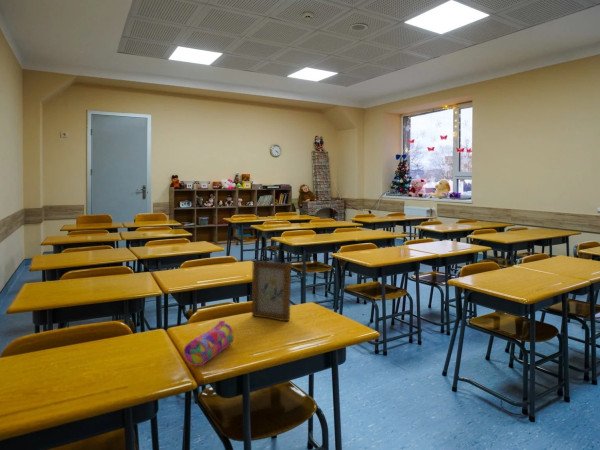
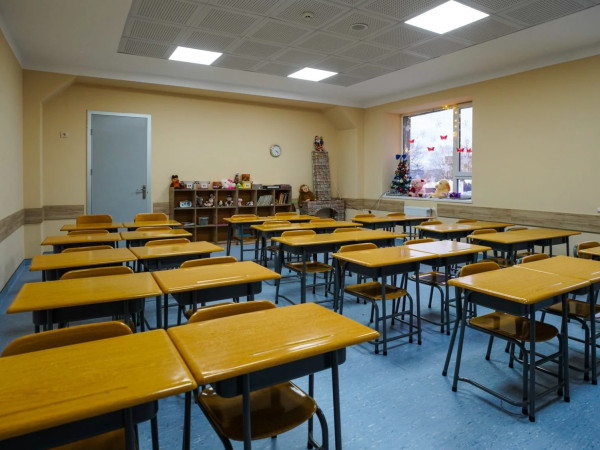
- pencil case (210, 342)
- picture frame (270, 290)
